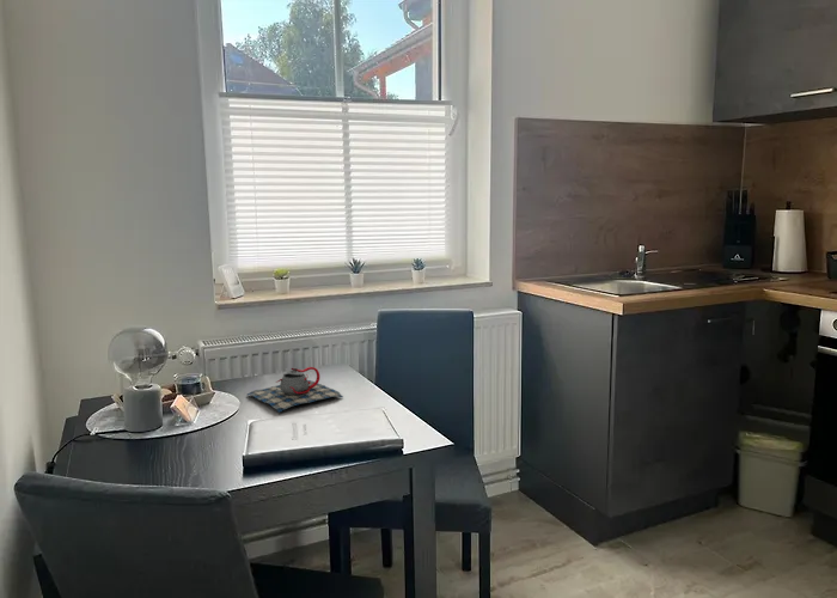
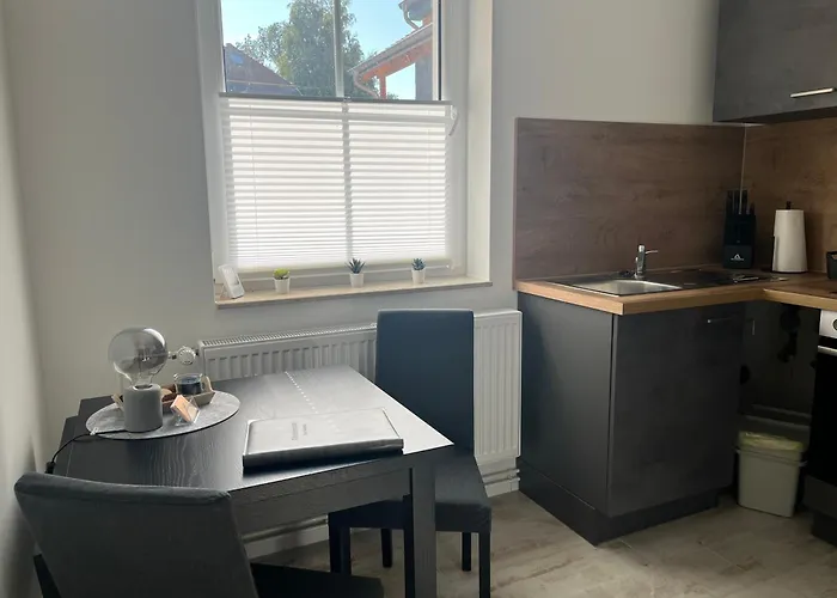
- teapot (294, 382)
